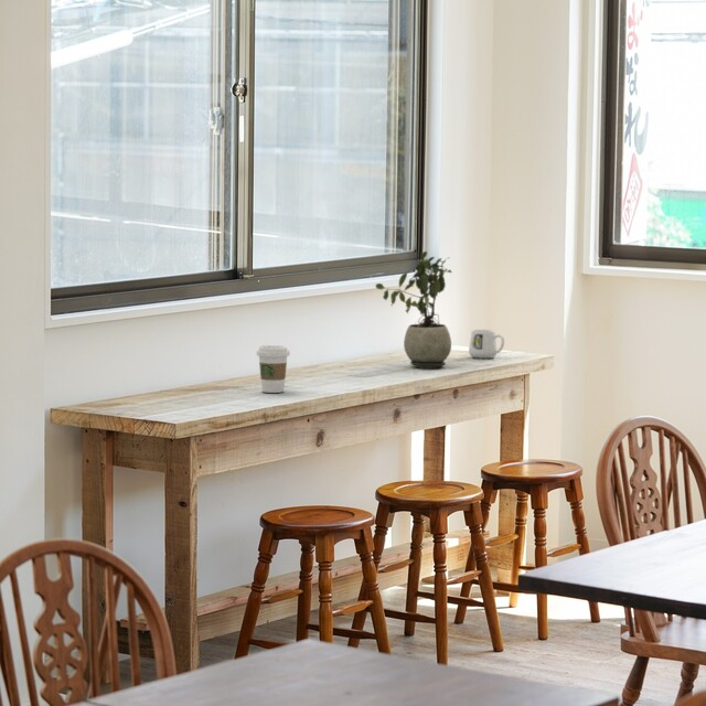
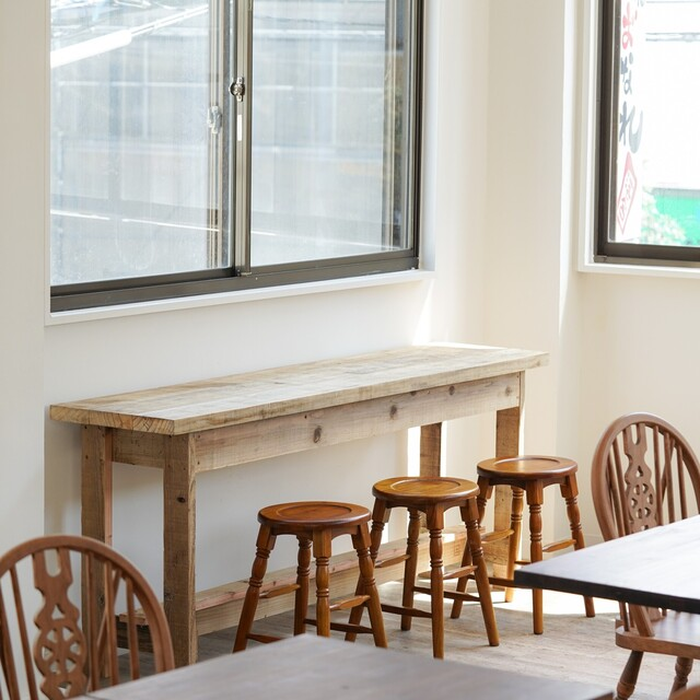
- coffee cup (272, 368)
- mug (486, 344)
- potted plant (418, 309)
